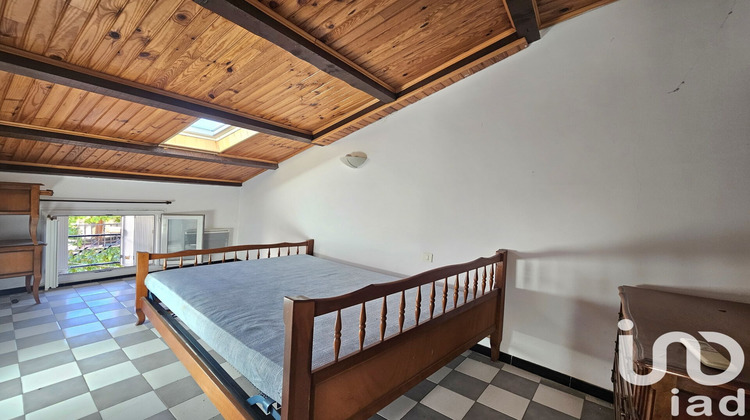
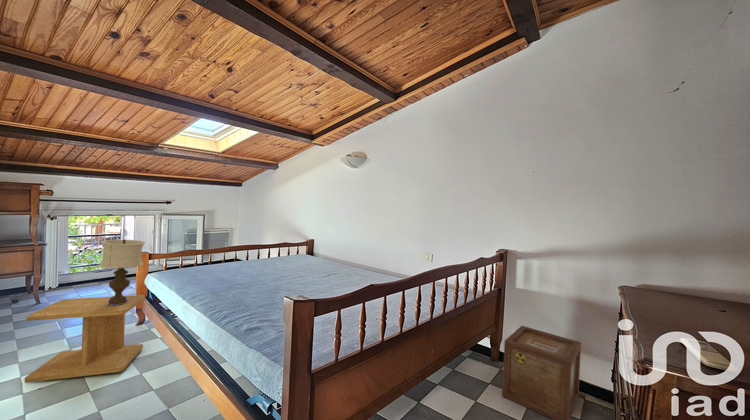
+ side table (91, 334)
+ table lamp (118, 271)
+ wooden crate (541, 369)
